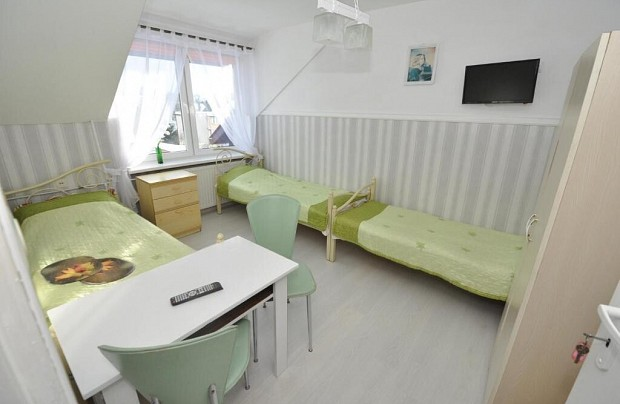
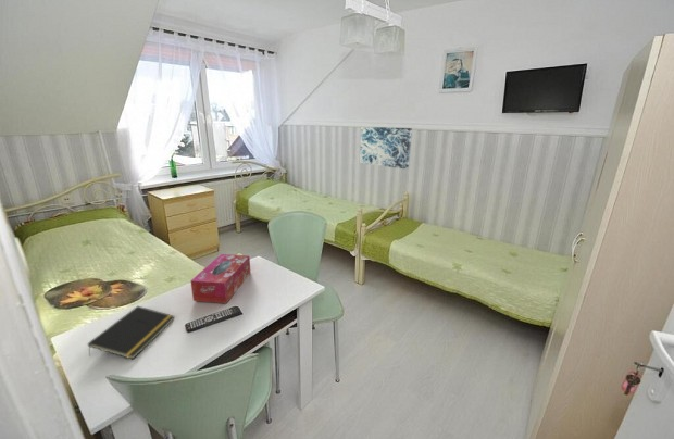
+ tissue box (223, 276)
+ notepad (135, 329)
+ wall art (384, 147)
